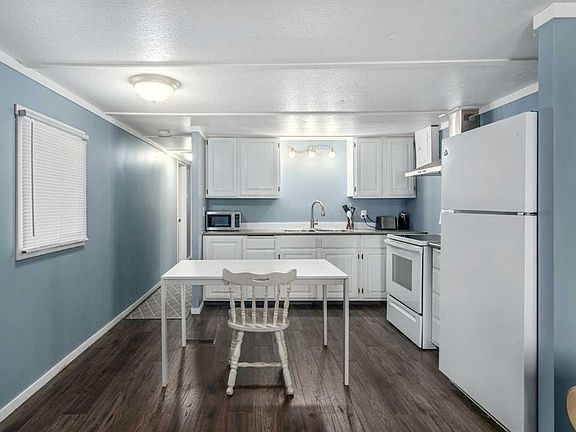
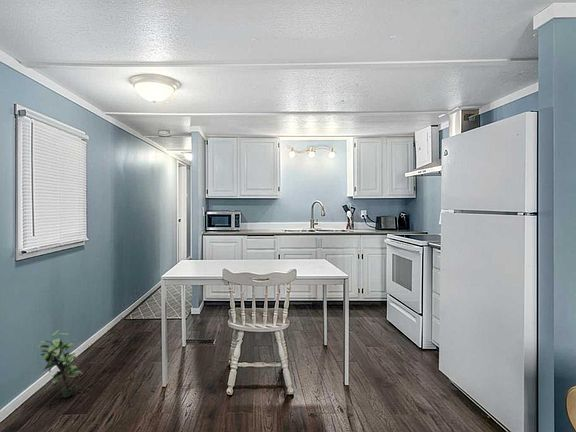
+ potted plant (59, 365)
